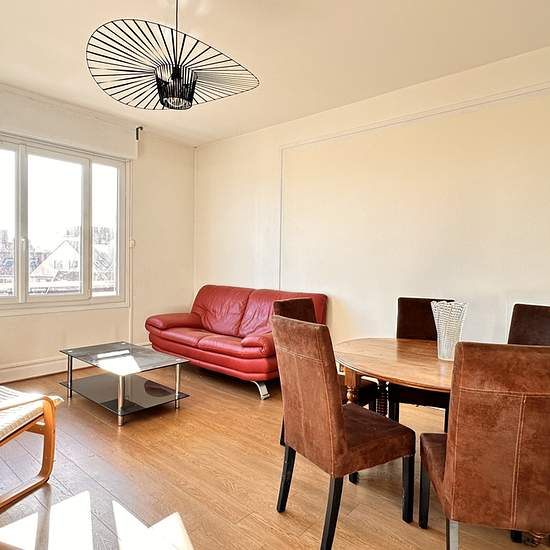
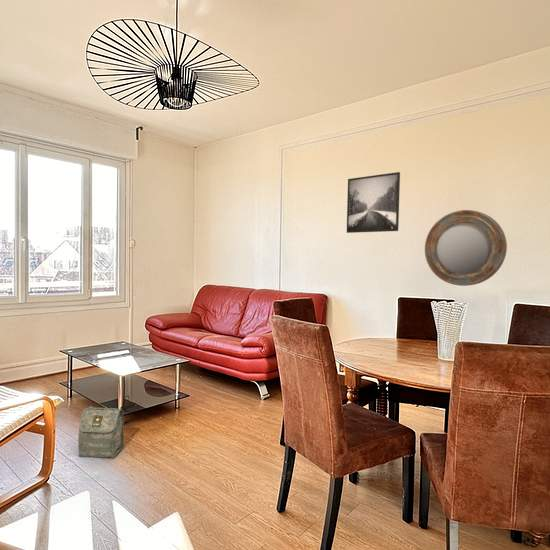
+ home mirror (463, 248)
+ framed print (372, 203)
+ bag (101, 430)
